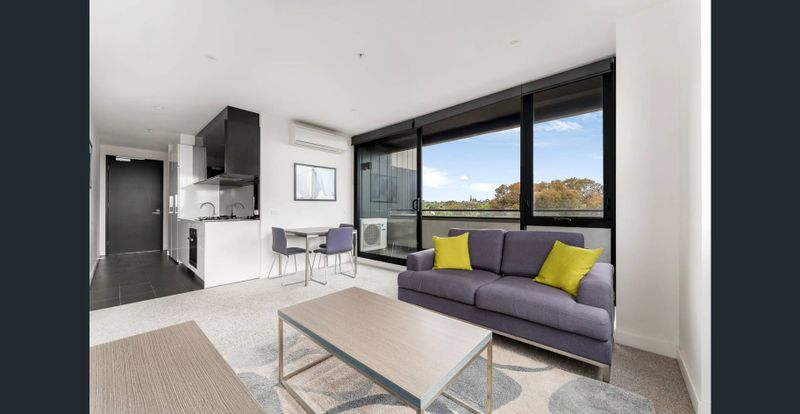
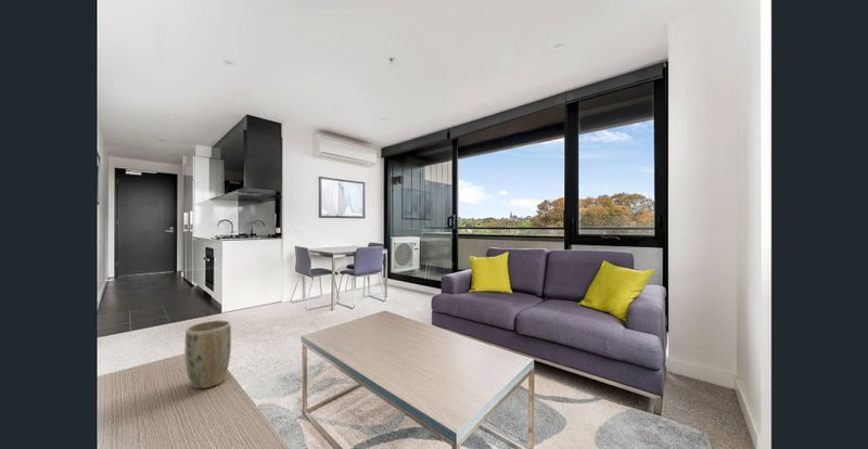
+ plant pot (208, 354)
